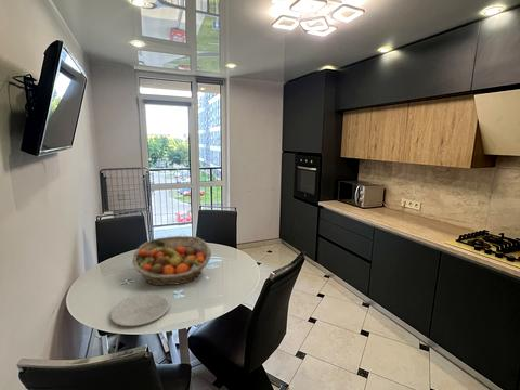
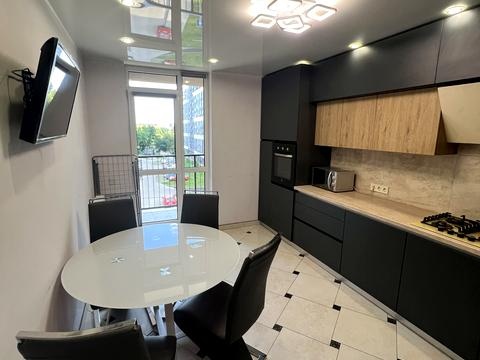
- plate (141, 309)
- fruit basket (173, 259)
